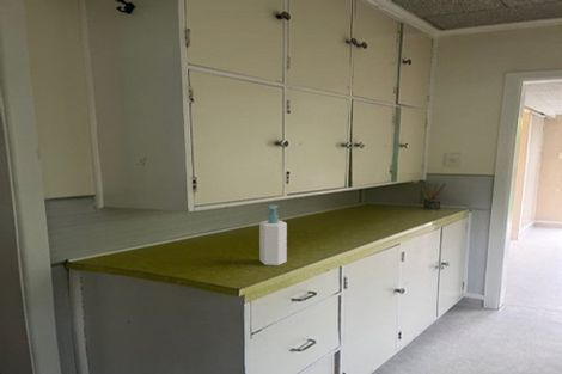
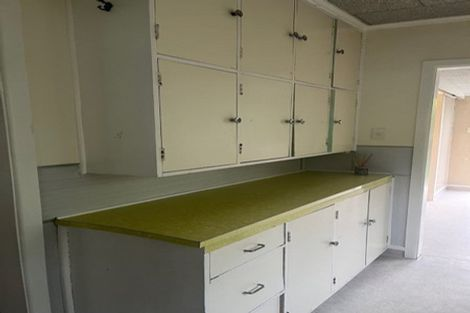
- soap bottle (273, 233)
